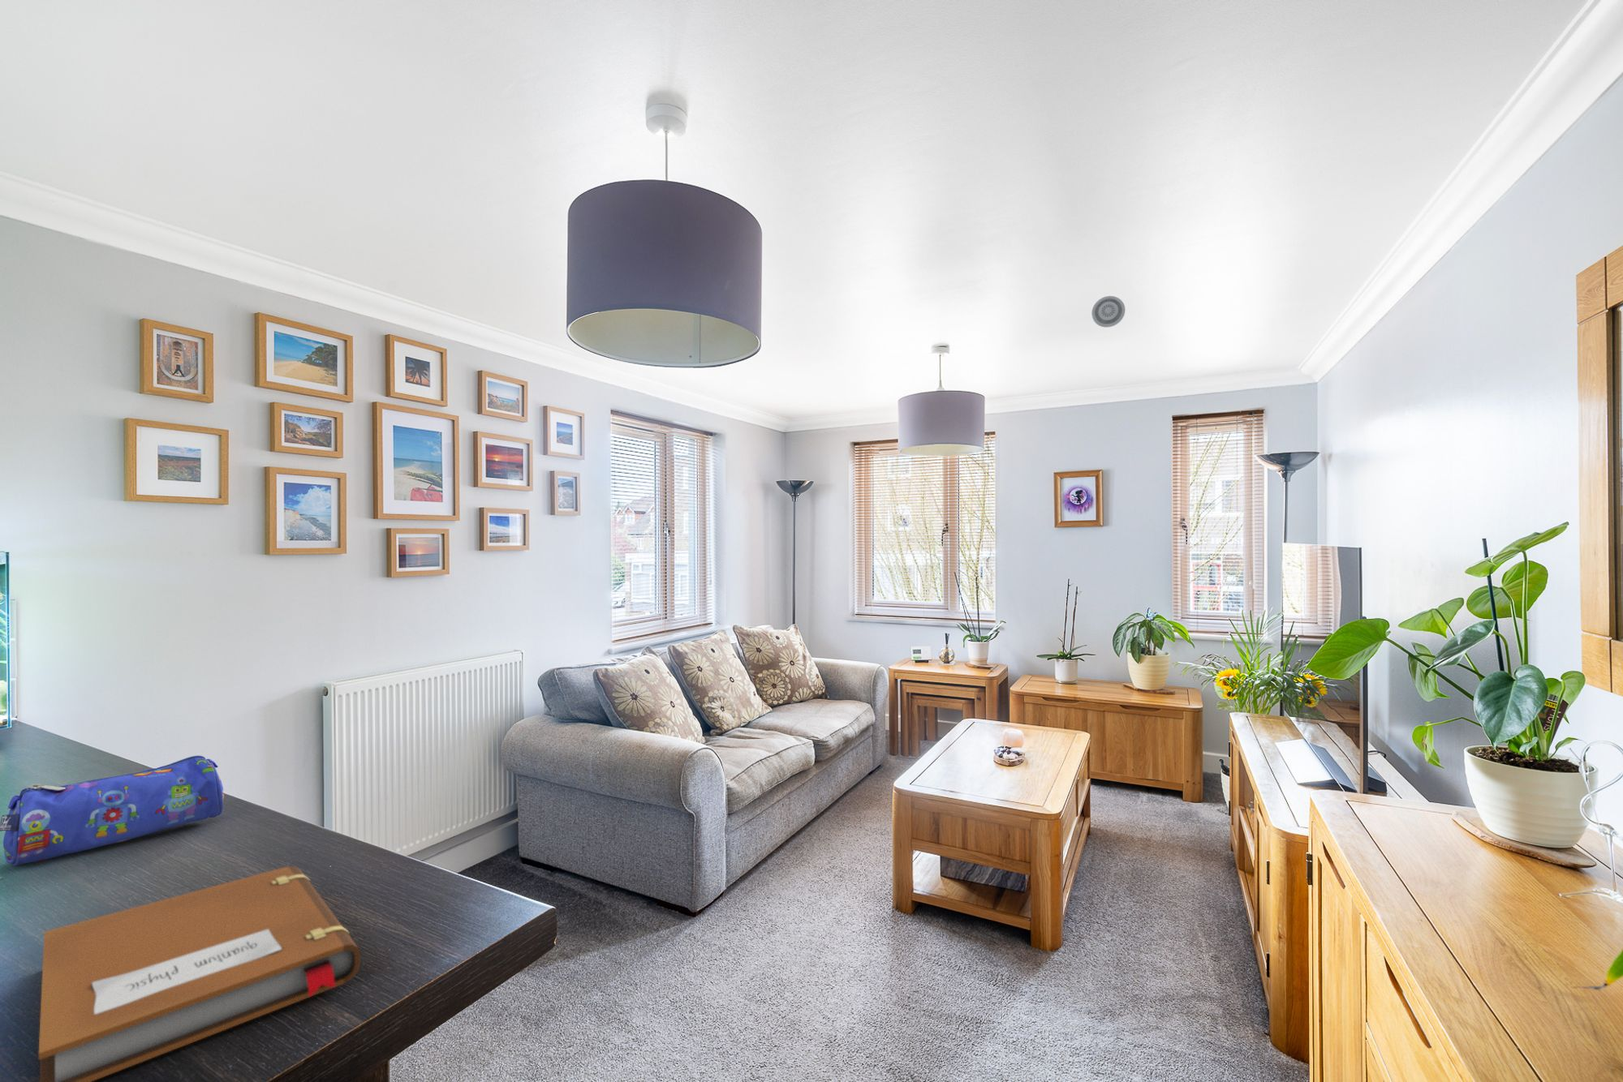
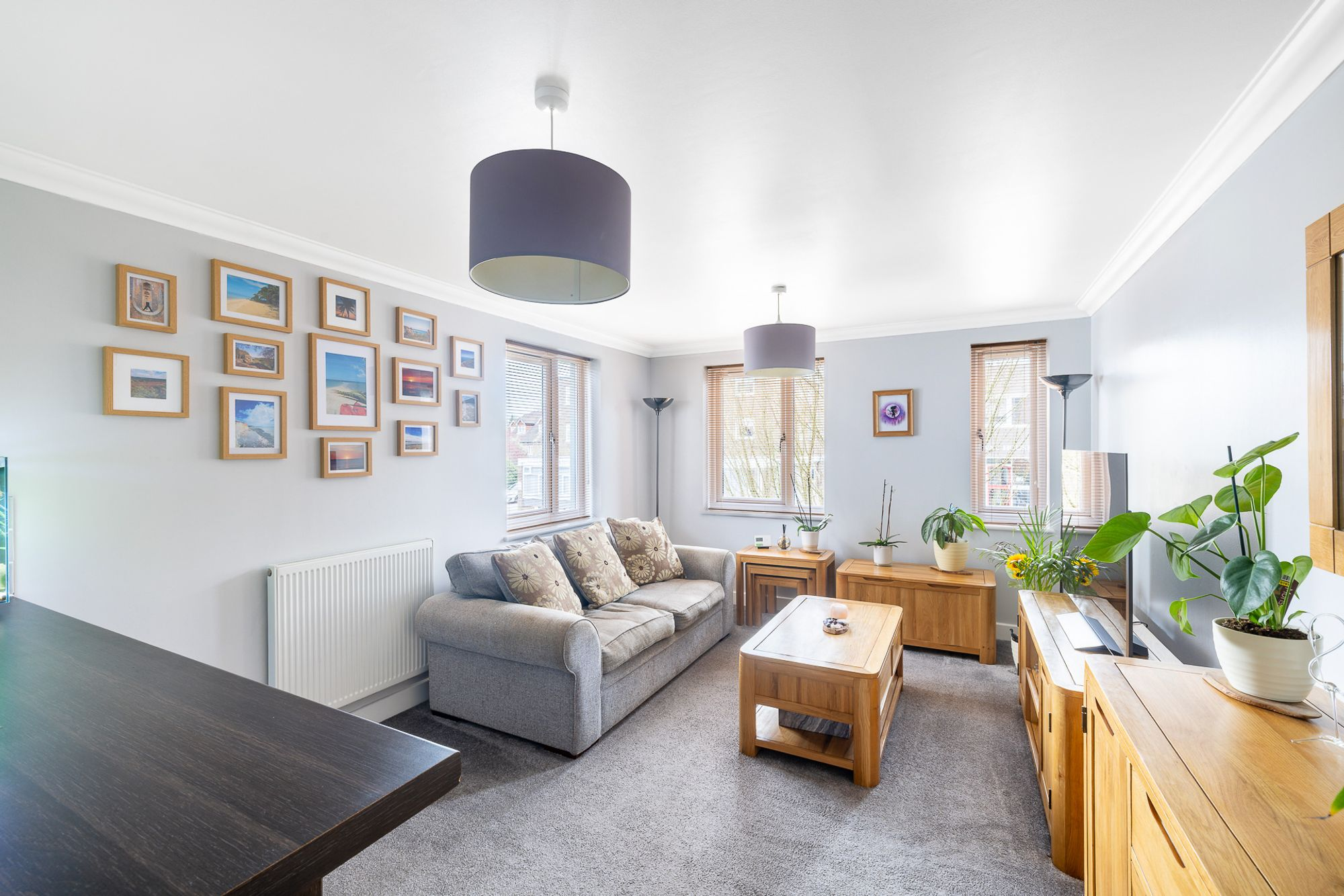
- pencil case (120, 804)
- smoke detector (1107, 310)
- notebook (202, 956)
